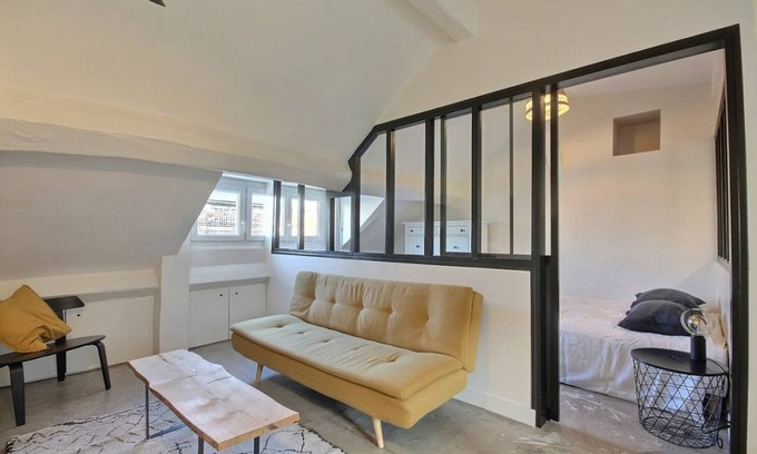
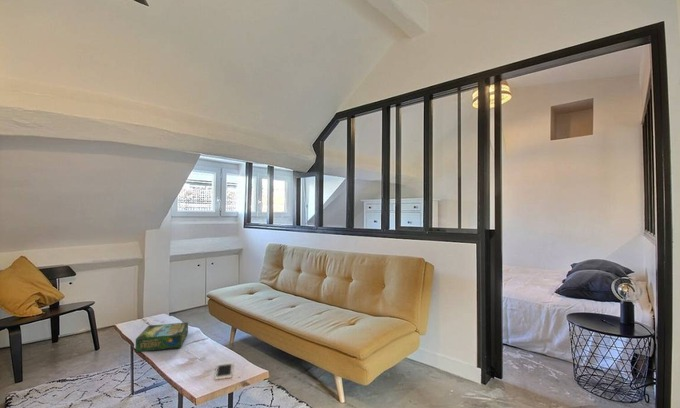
+ board game (163, 336)
+ cell phone (224, 370)
